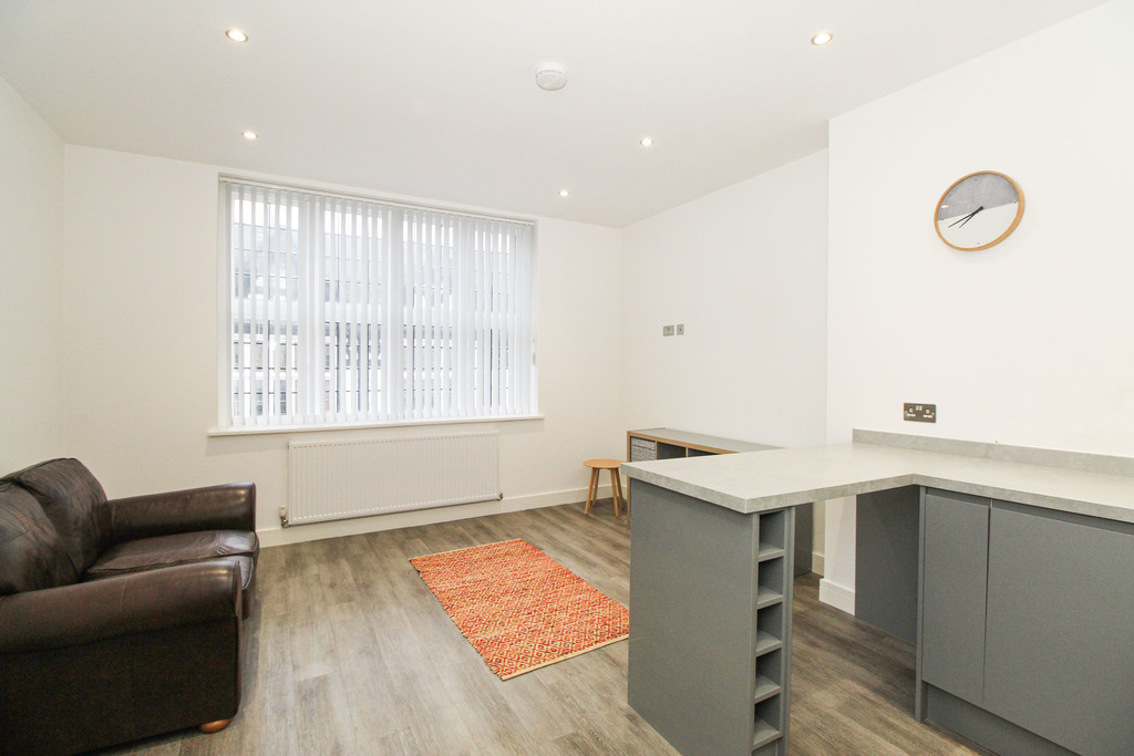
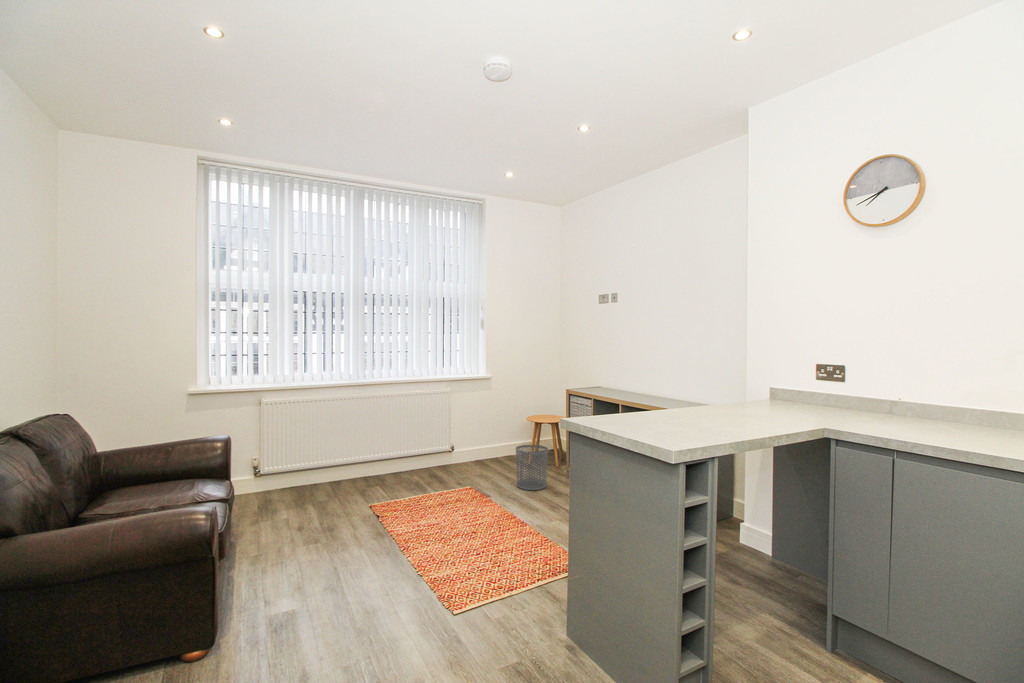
+ waste bin (531, 467)
